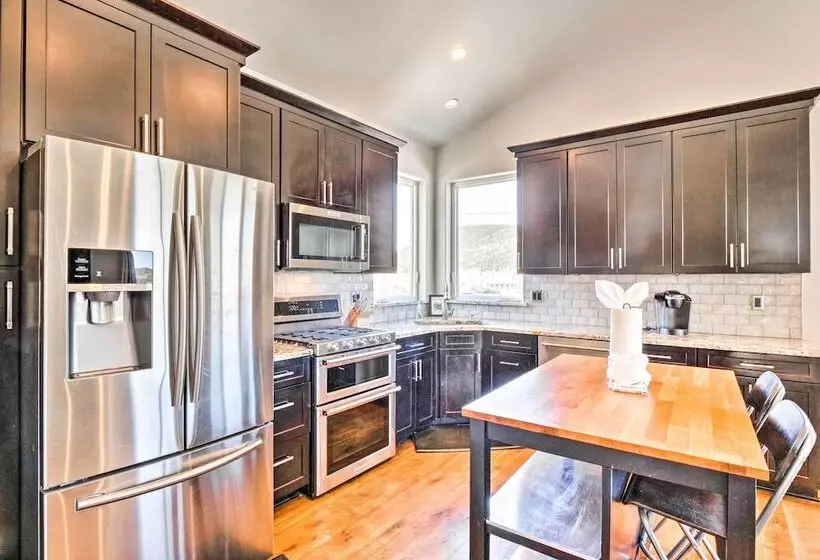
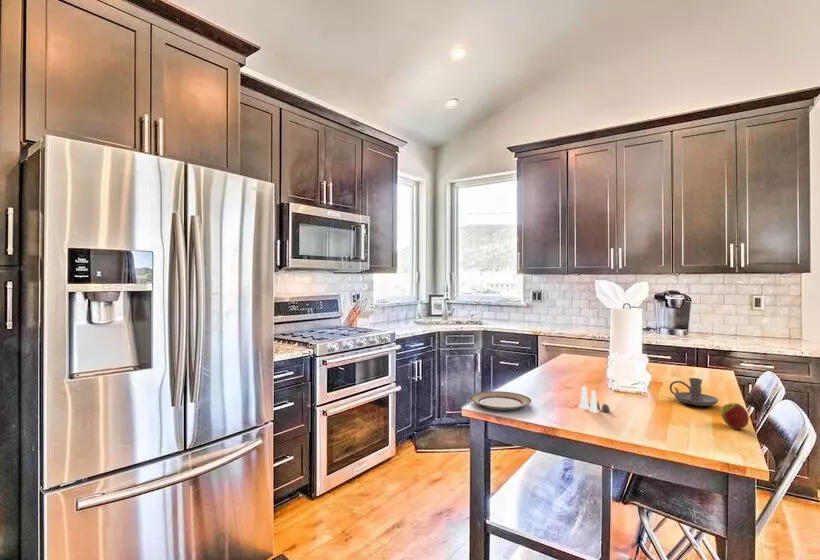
+ apple (734, 415)
+ salt and pepper shaker set (591, 397)
+ candle holder (691, 390)
+ plate (500, 401)
